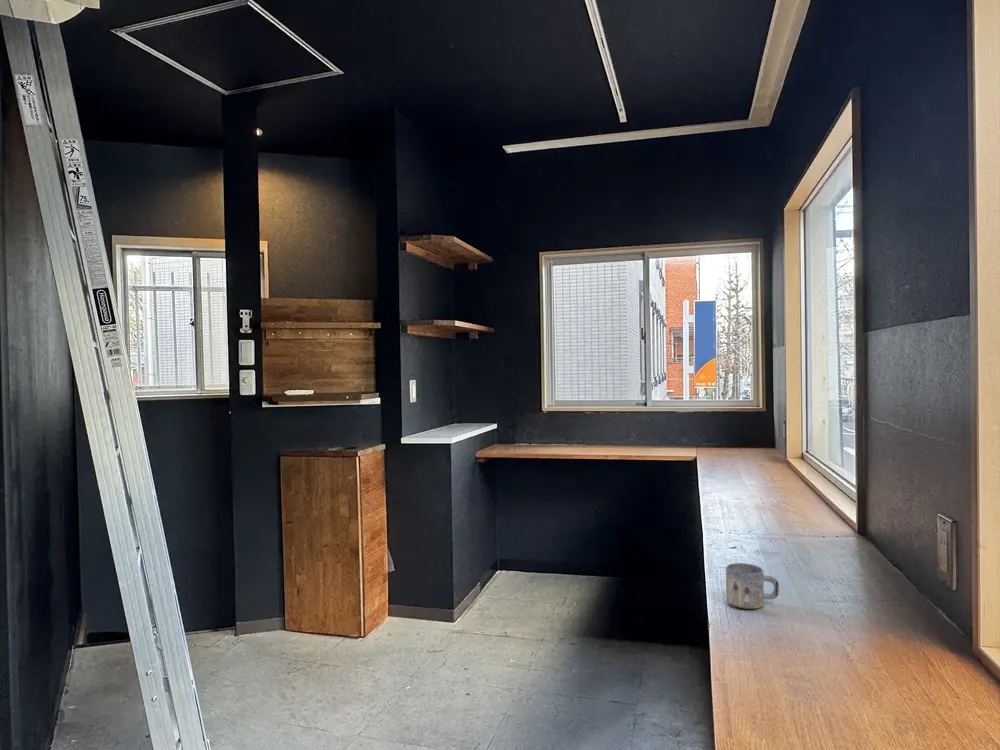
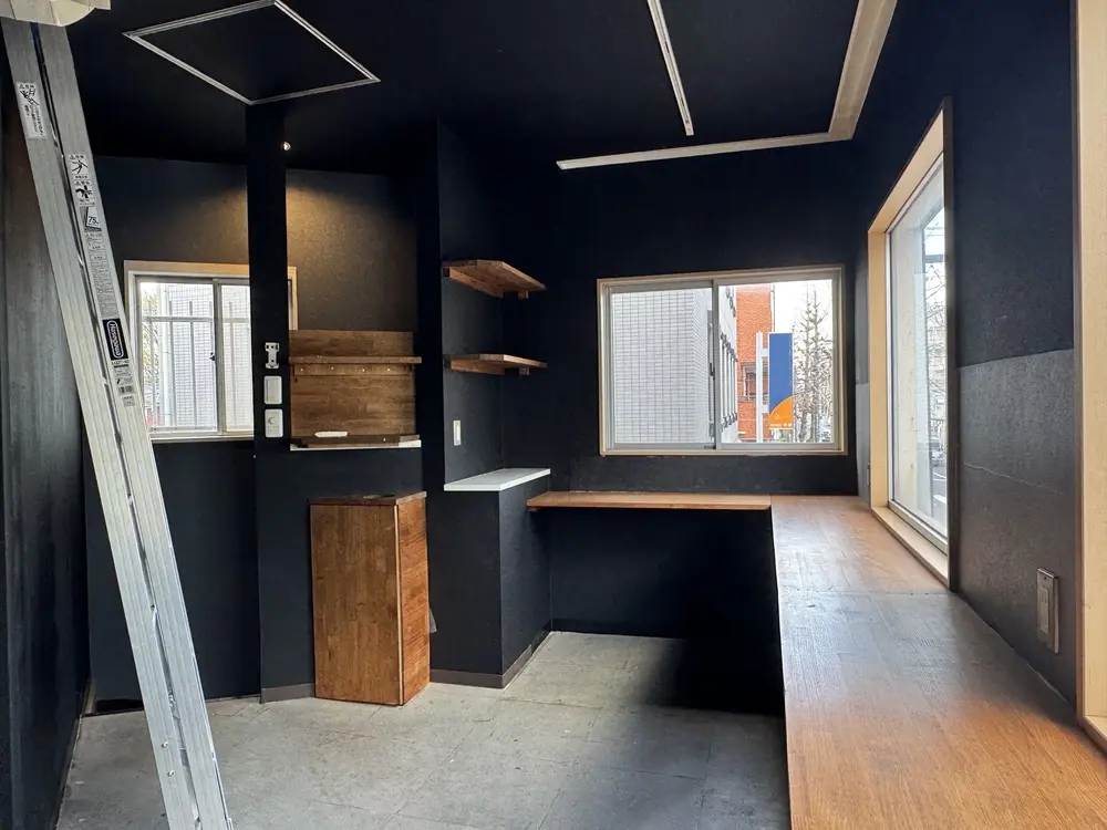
- mug (752, 586)
